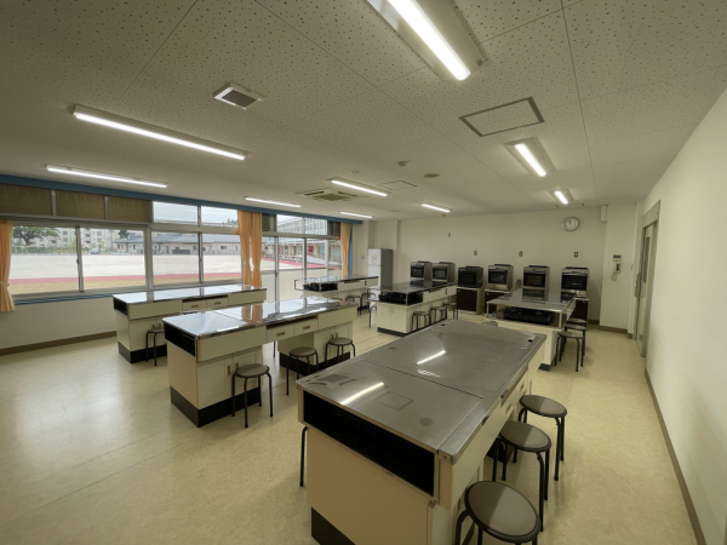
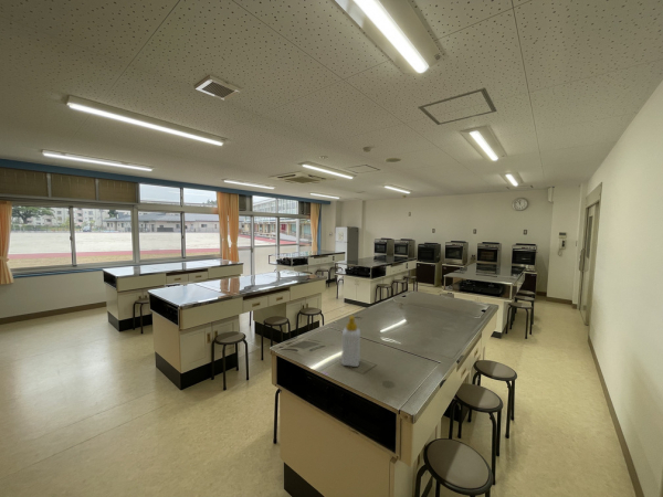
+ soap bottle (350, 339)
